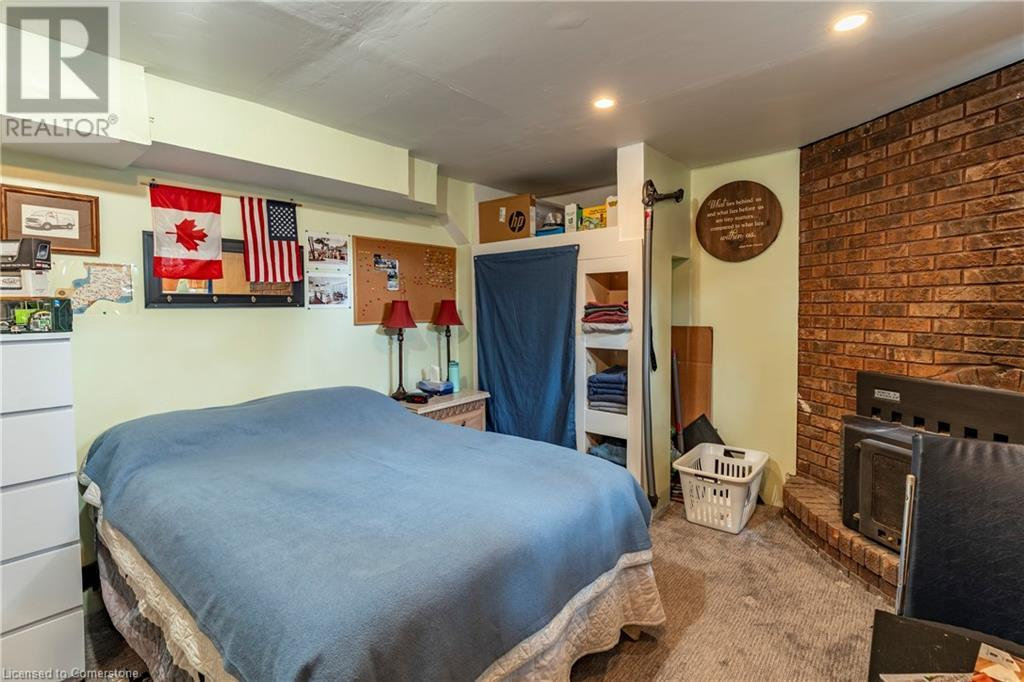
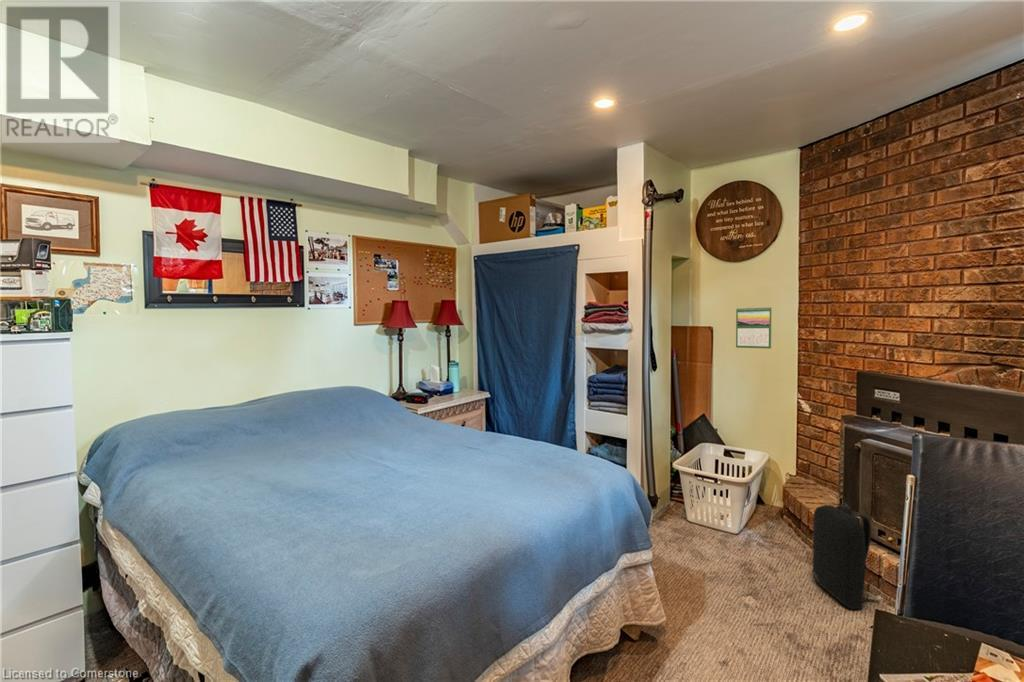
+ backpack (847, 548)
+ calendar (753, 327)
